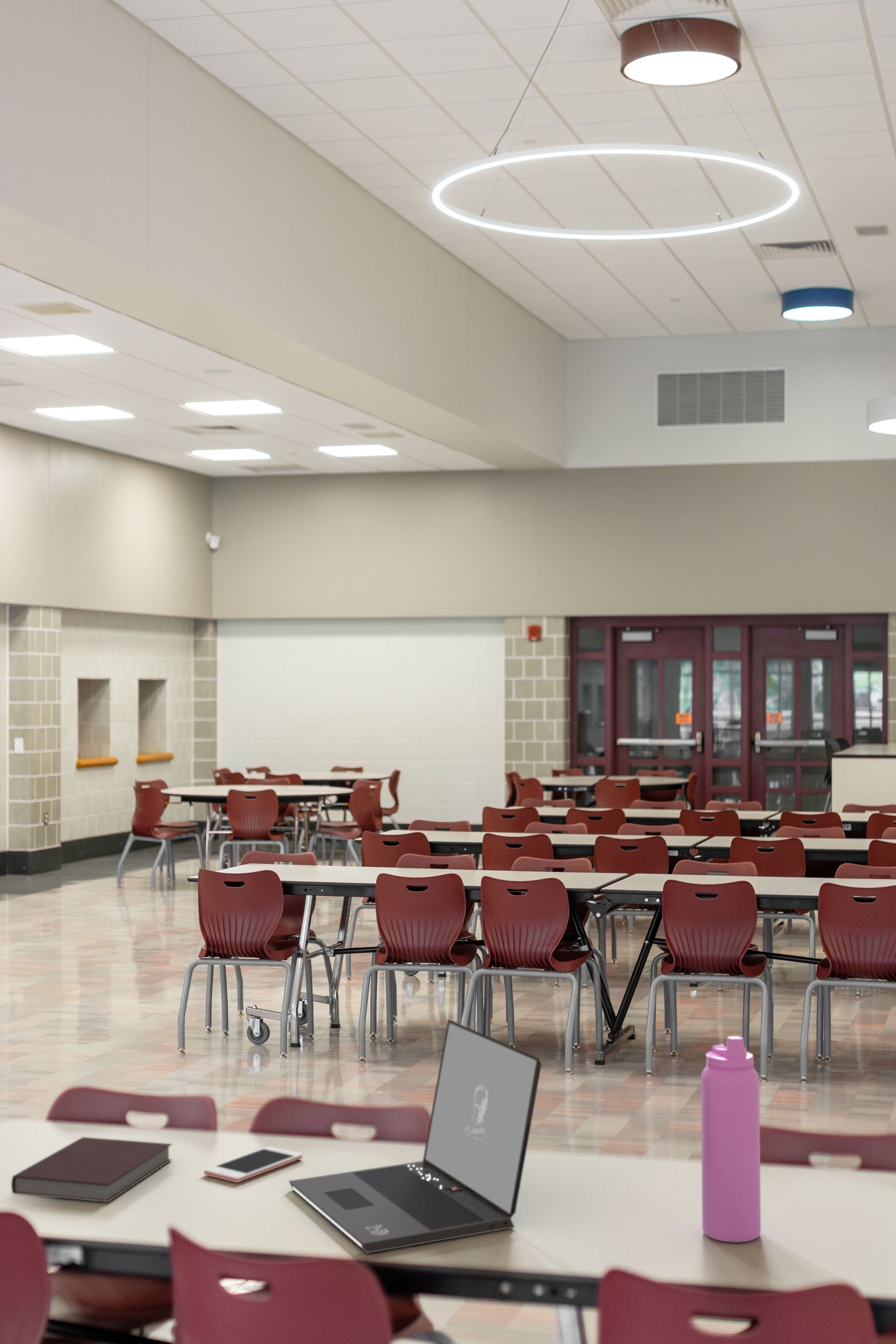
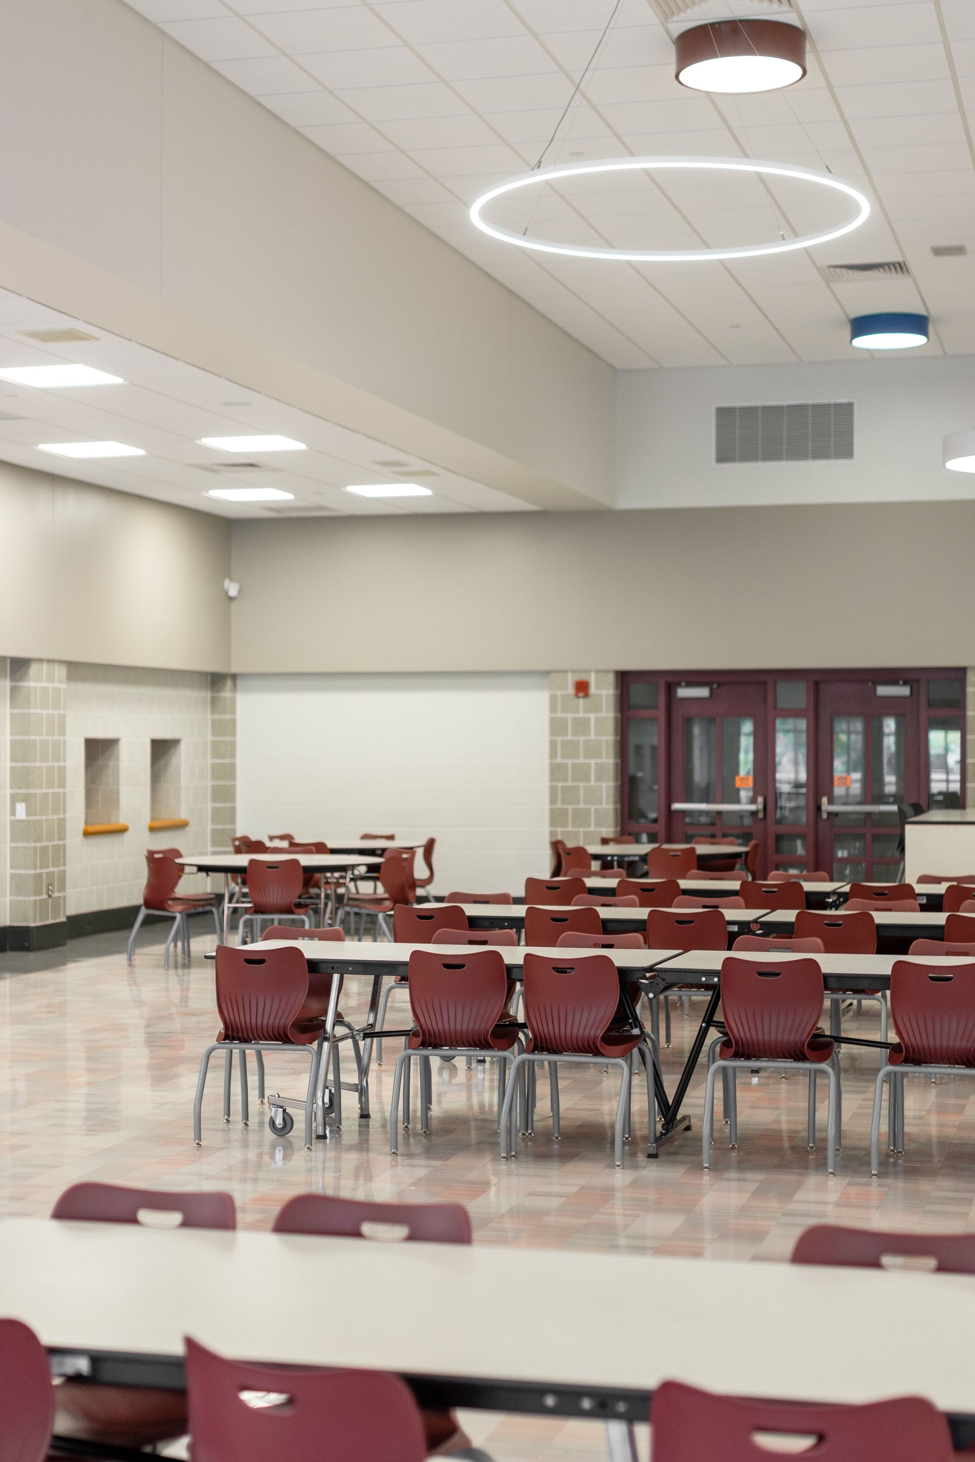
- water bottle (730, 1134)
- notebook (94, 1168)
- cell phone (254, 1164)
- laptop (428, 1128)
